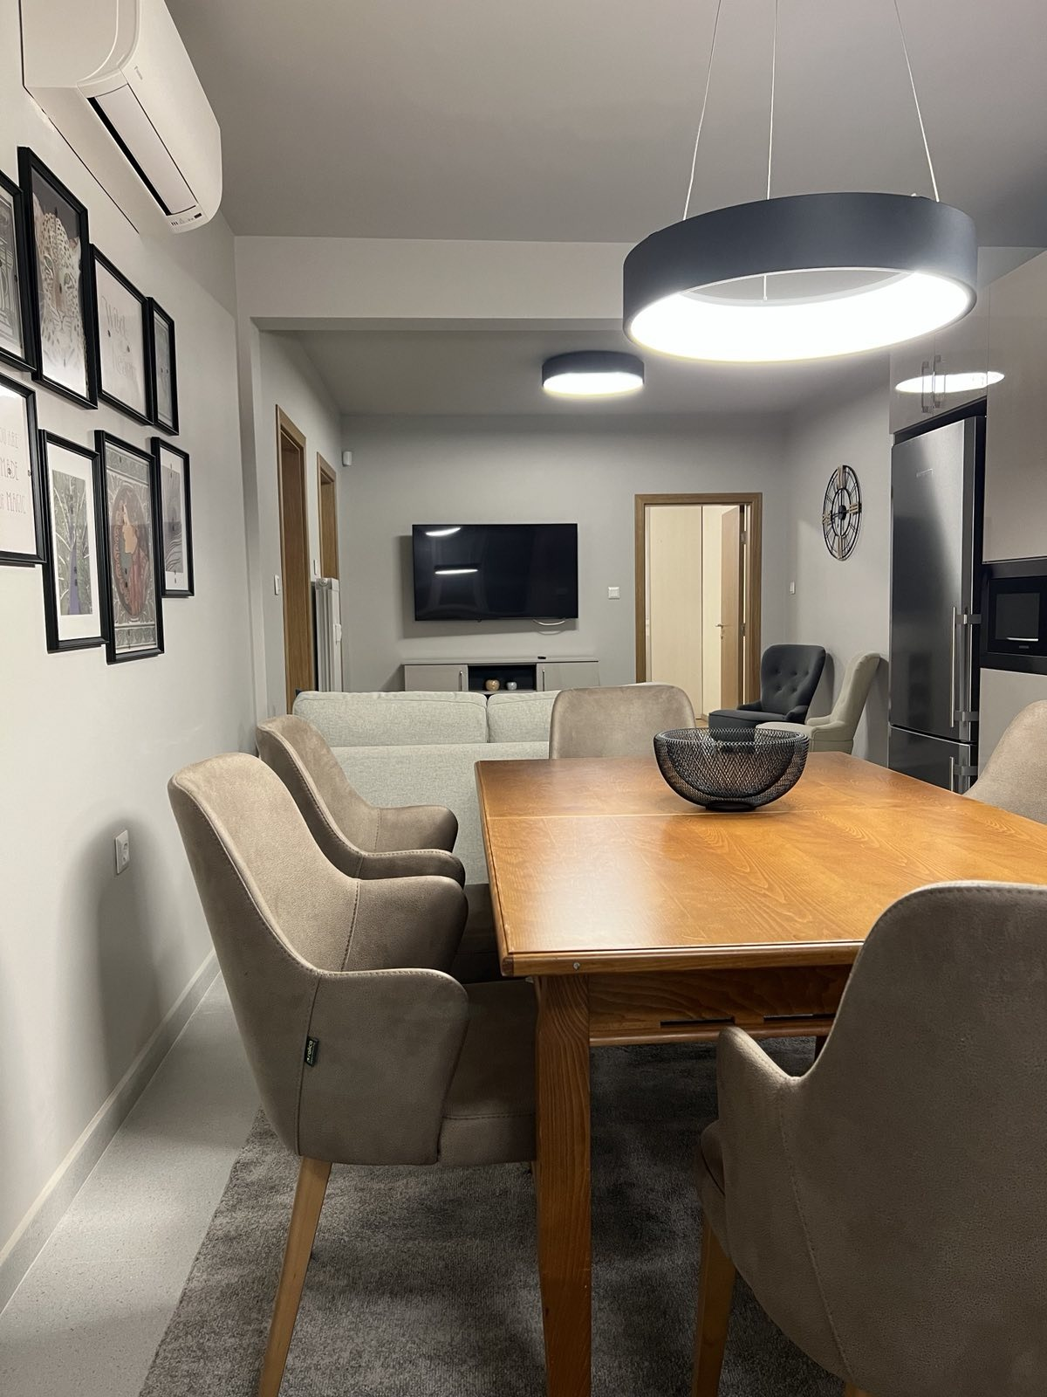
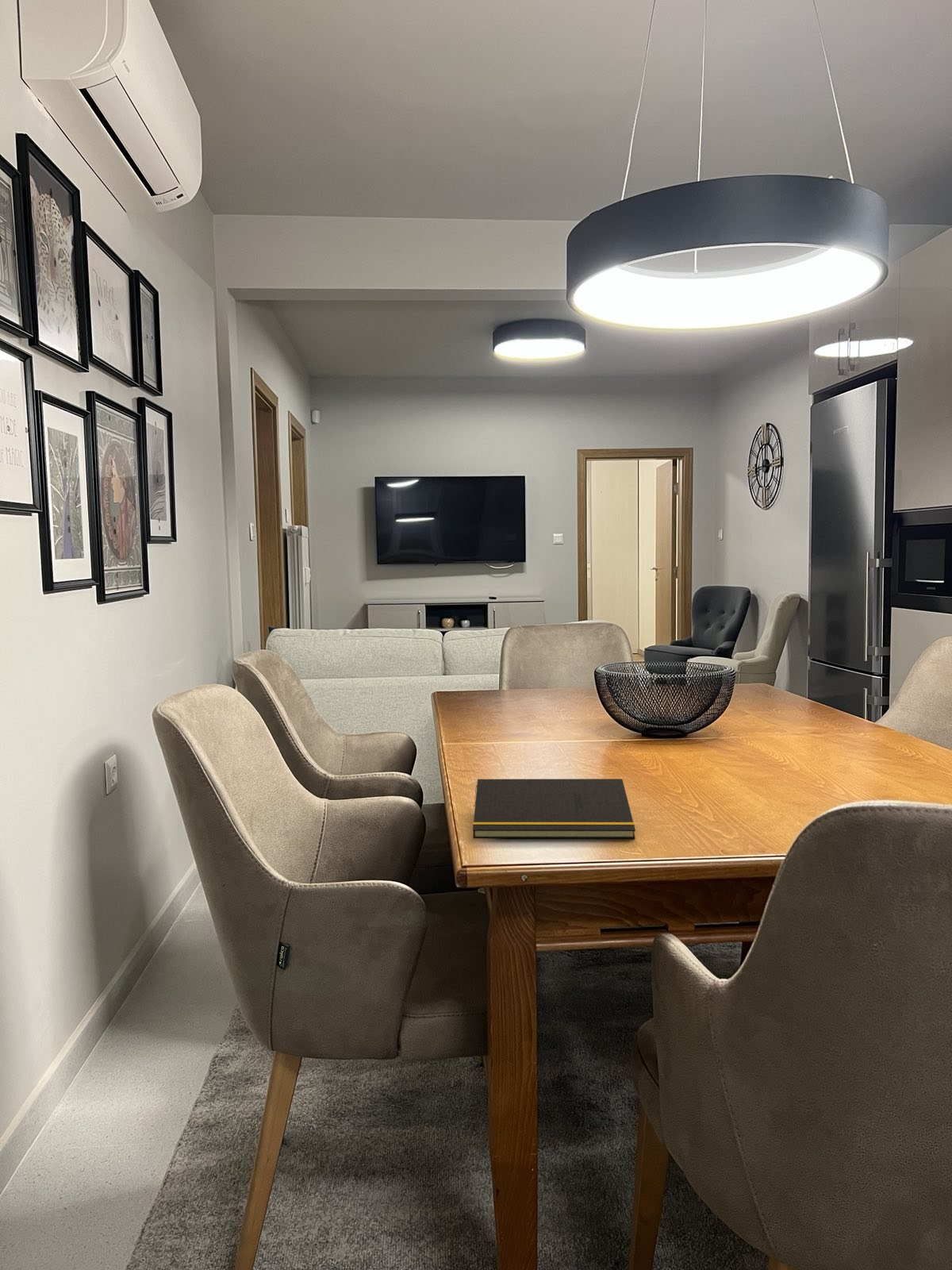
+ notepad (551, 806)
